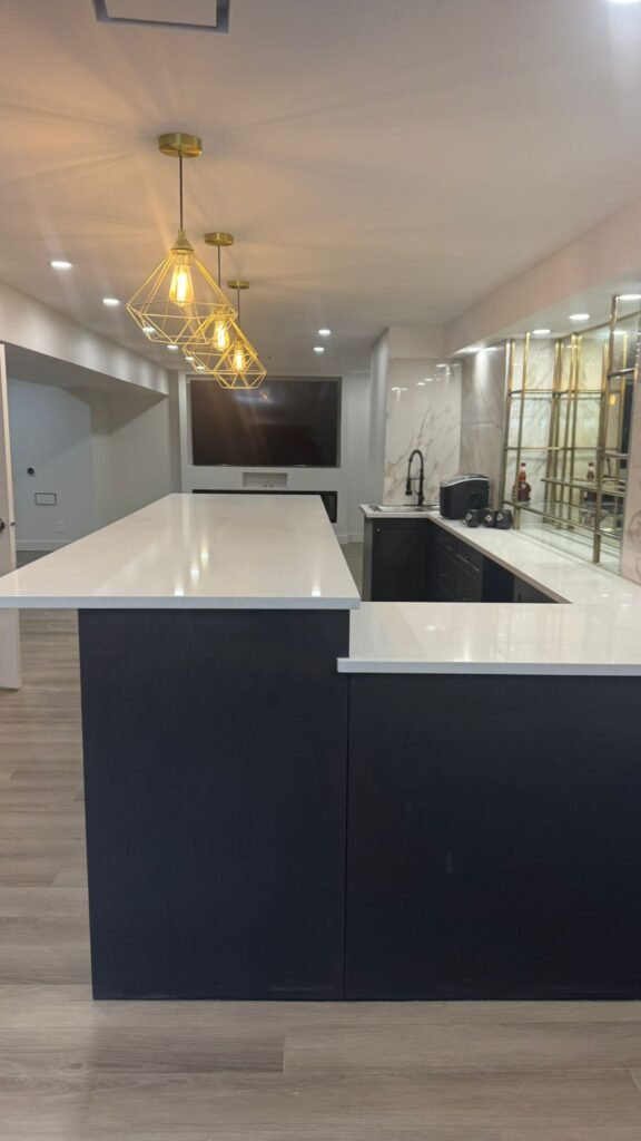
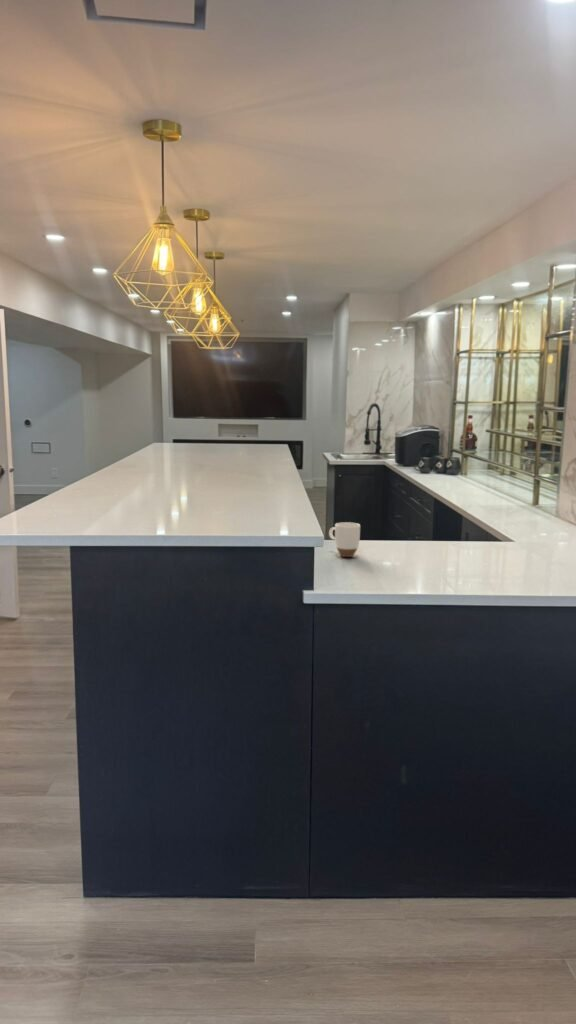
+ mug (342, 539)
